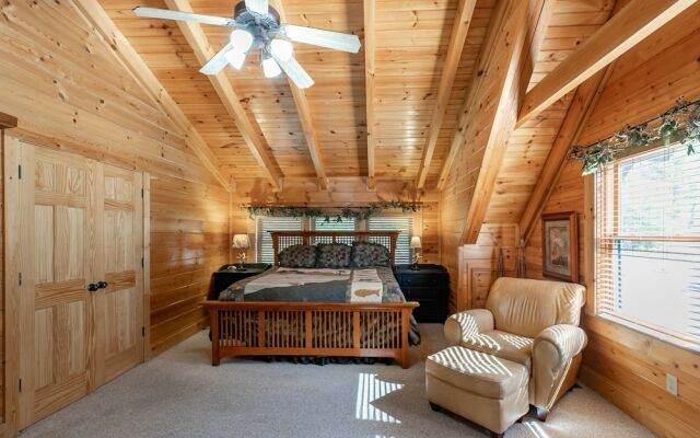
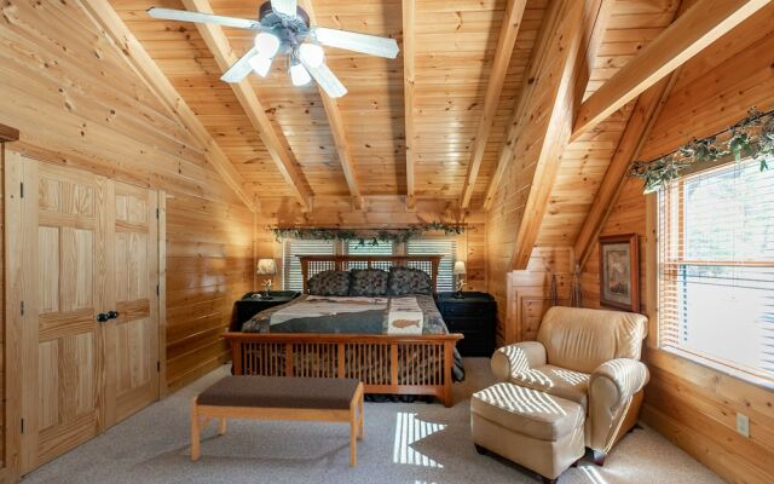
+ bench (282, 416)
